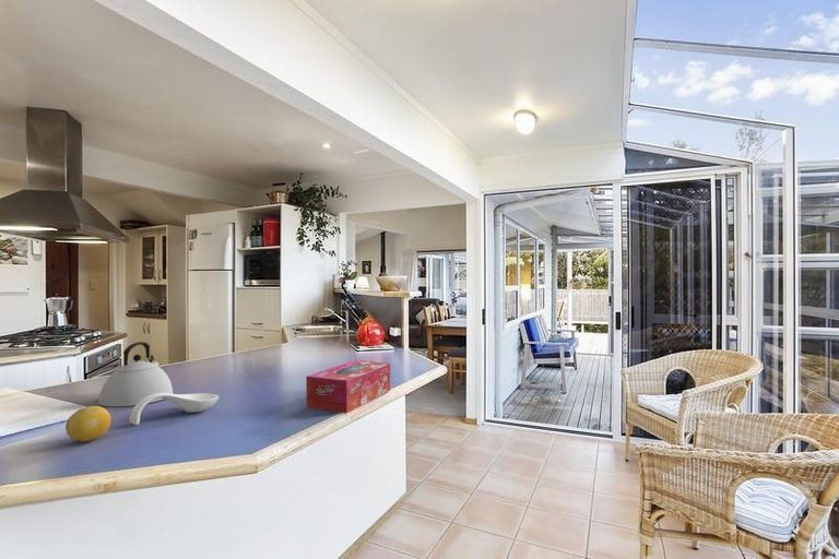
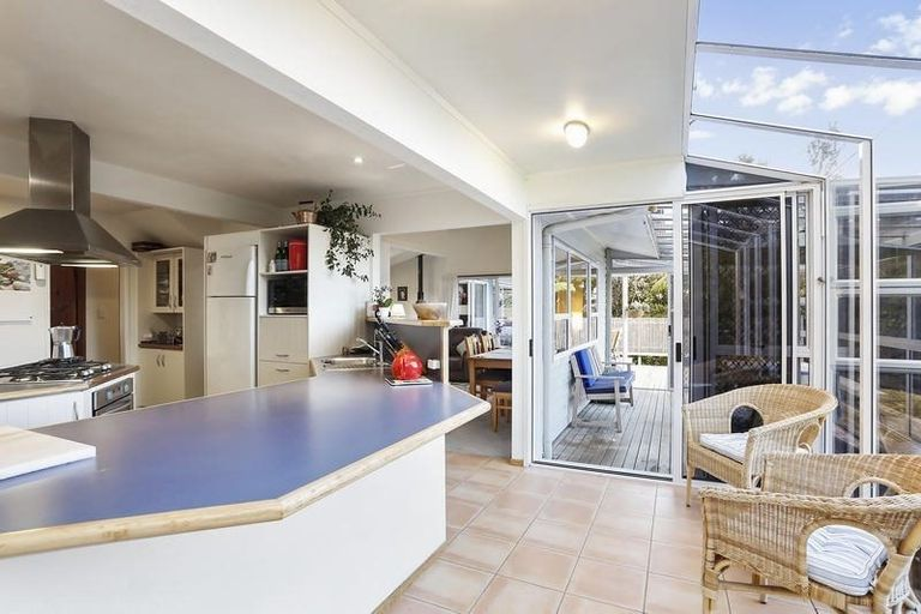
- spoon rest (177, 402)
- kettle (138, 369)
- tissue box (351, 383)
- fruit (88, 423)
